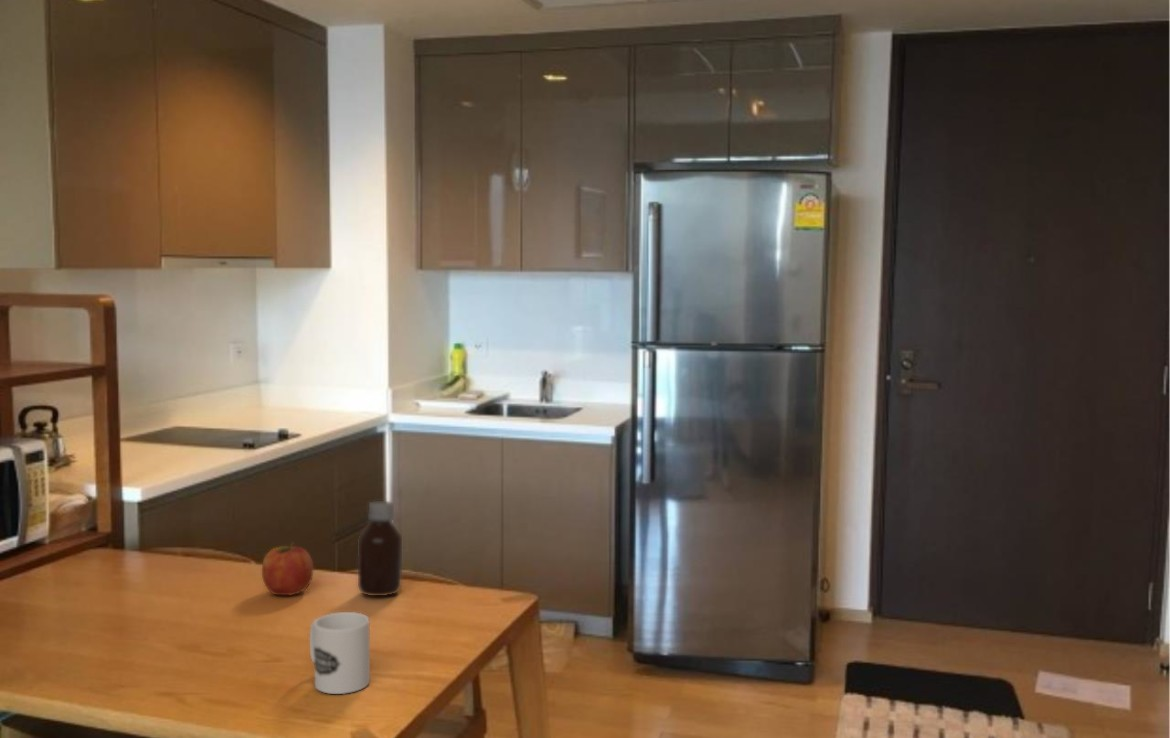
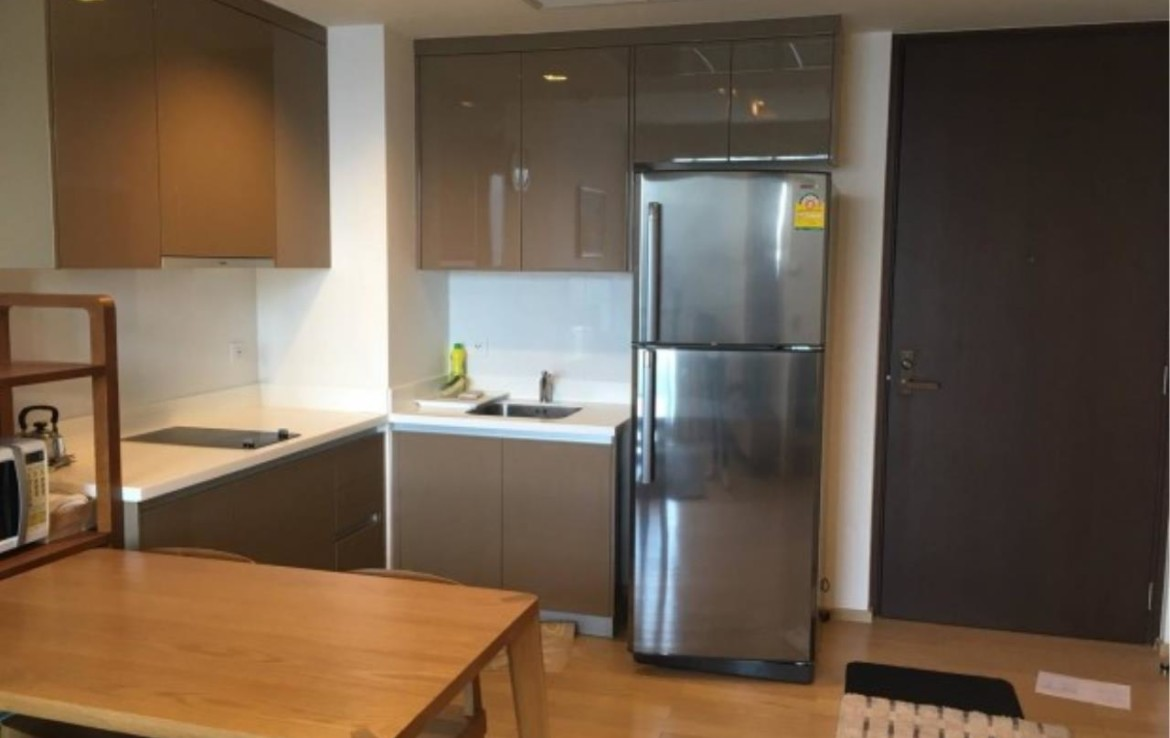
- mug (335, 649)
- fruit (287, 567)
- bottle (380, 548)
